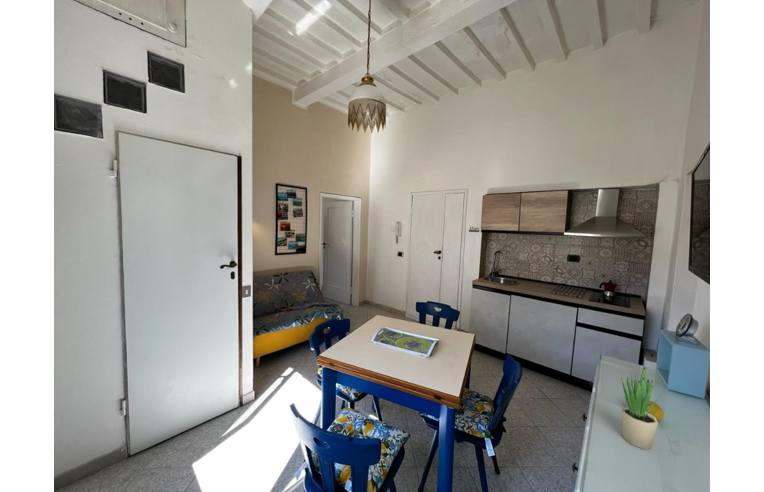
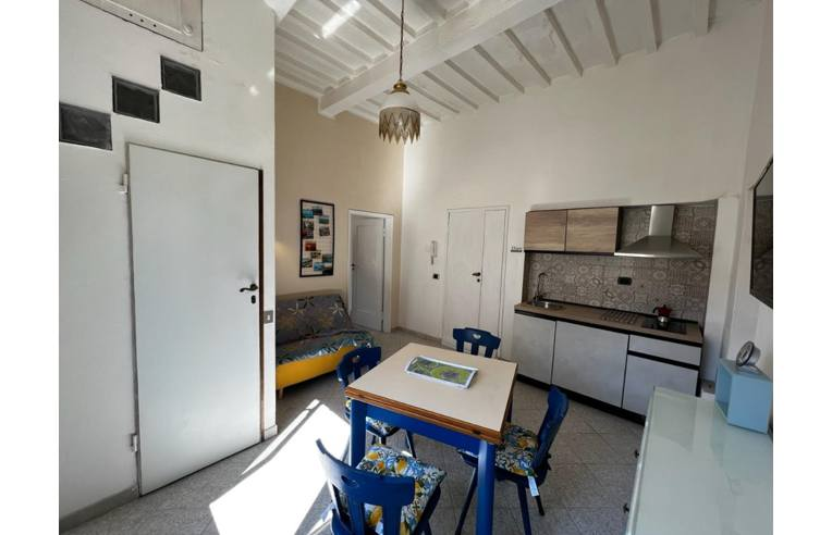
- fruit (648, 409)
- potted plant (636, 403)
